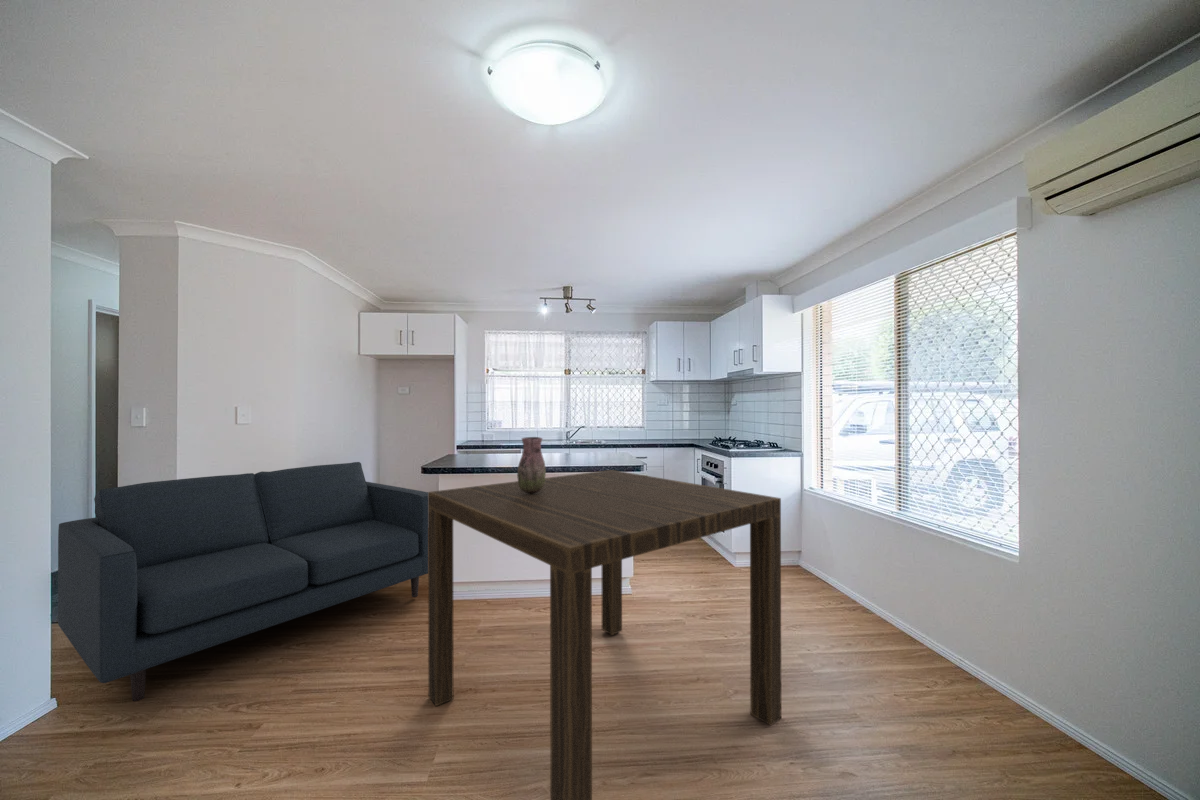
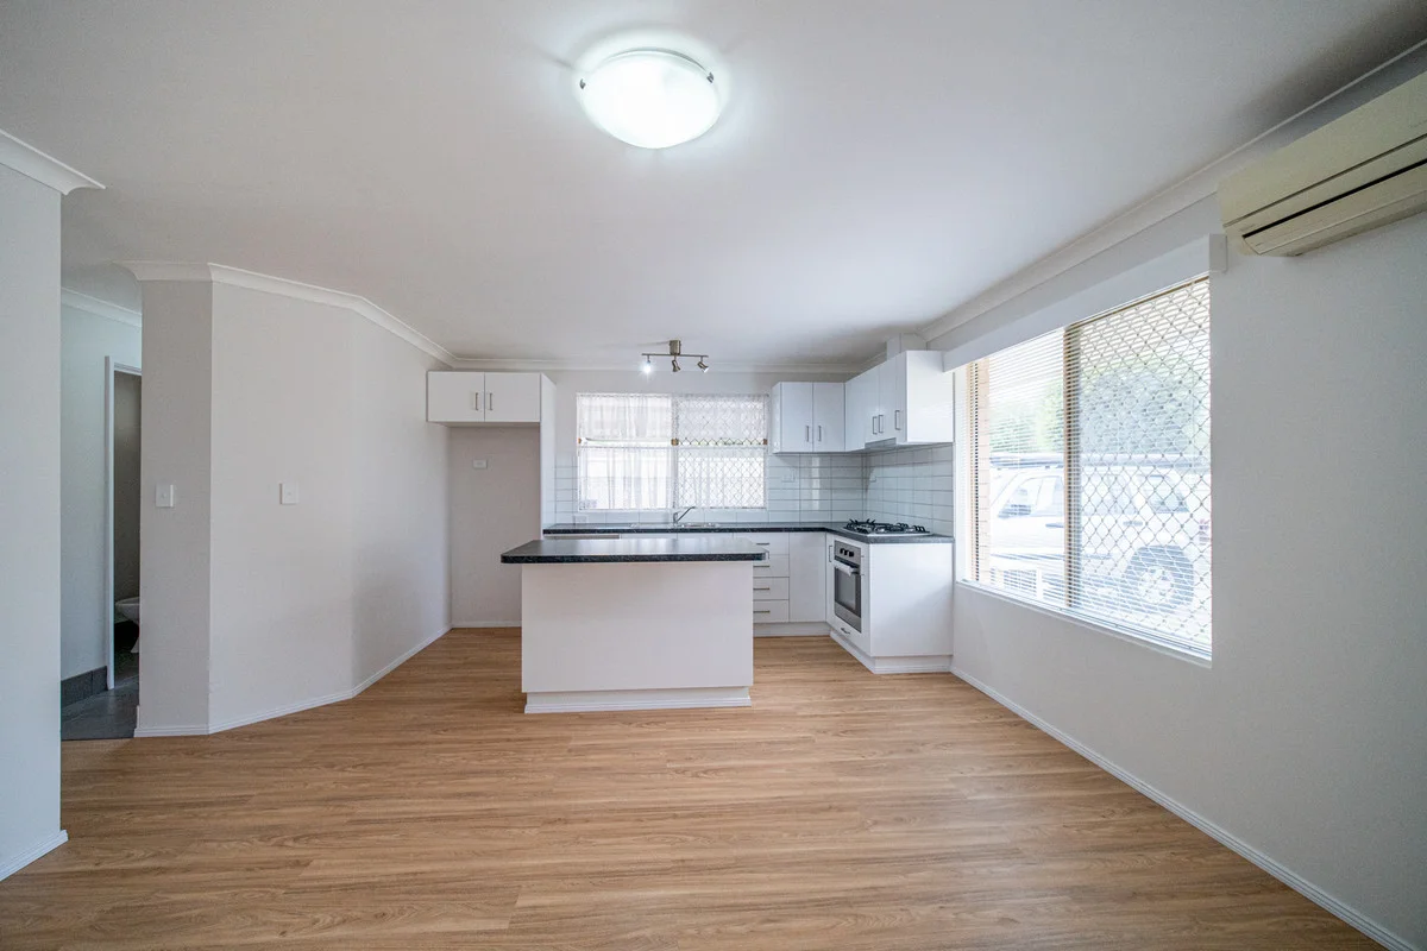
- sofa (273, 549)
- vase (531, 465)
- dining table (602, 600)
